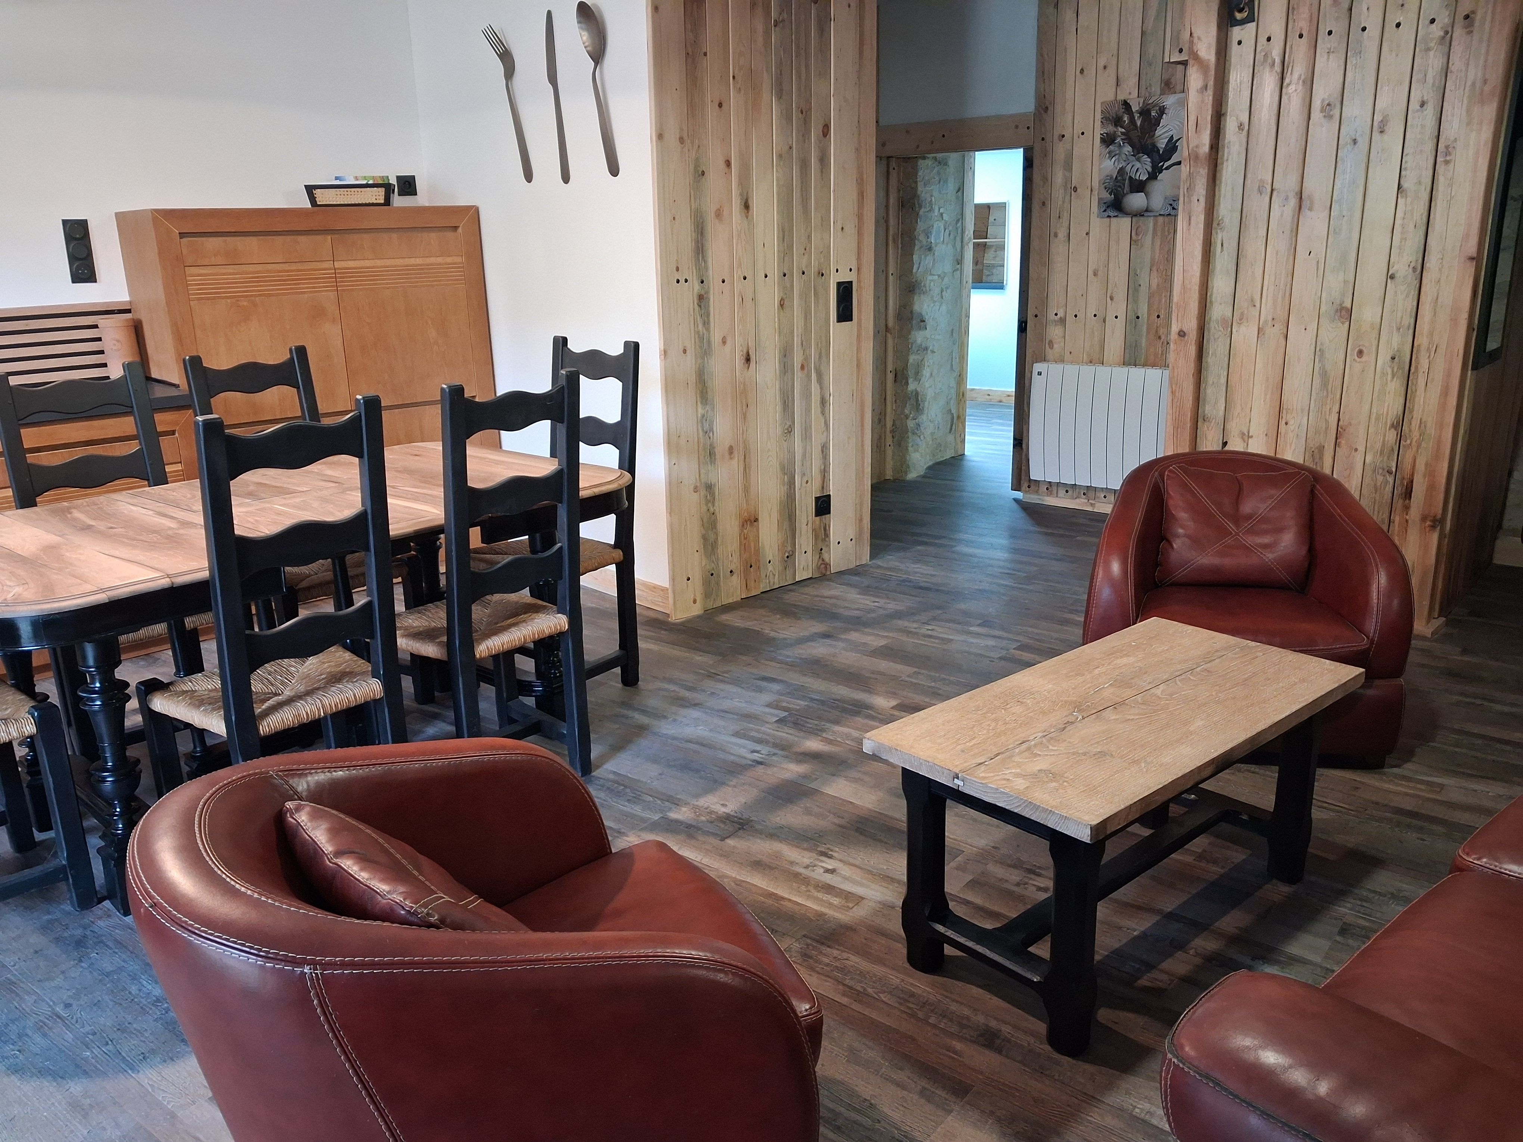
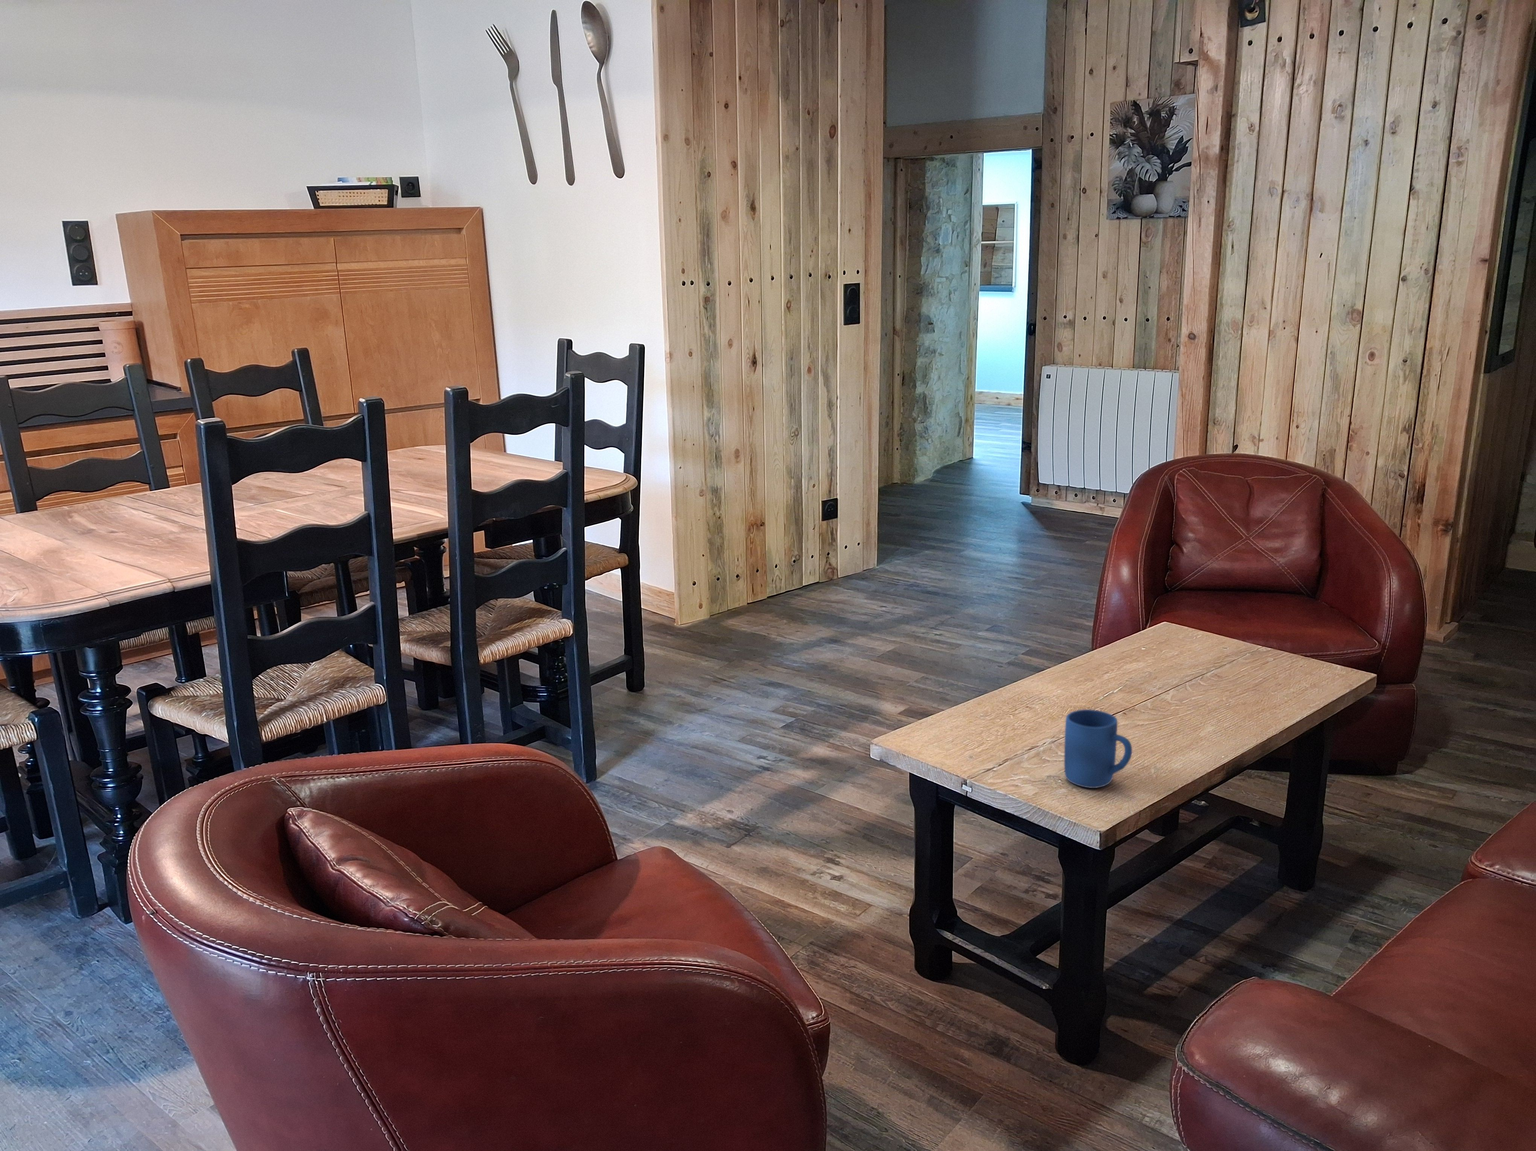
+ mug (1099, 752)
